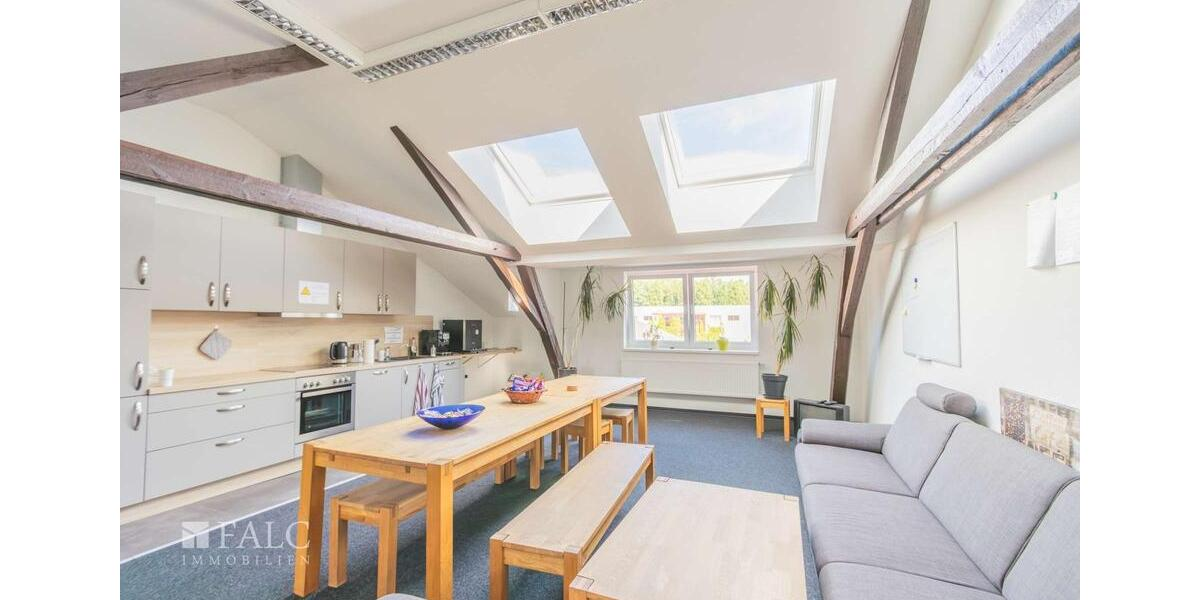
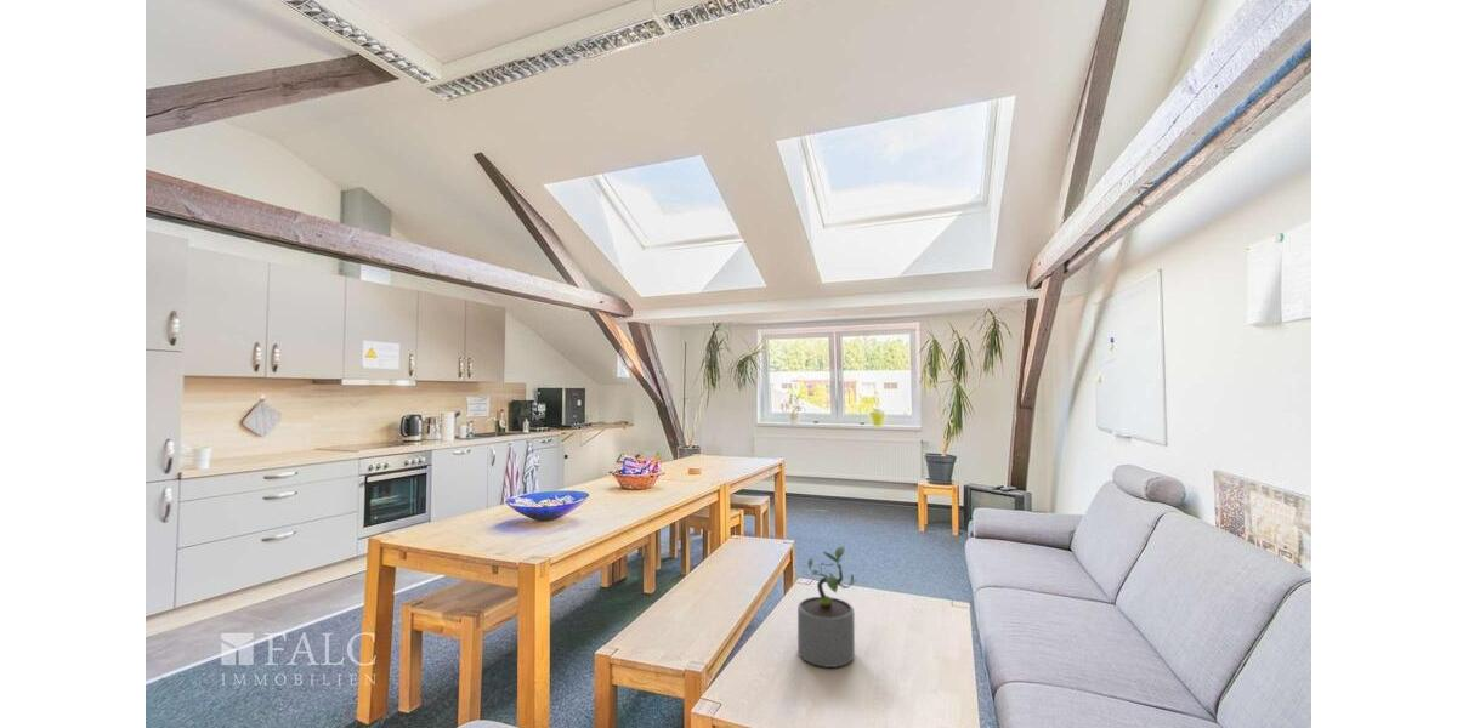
+ potted plant (829, 599)
